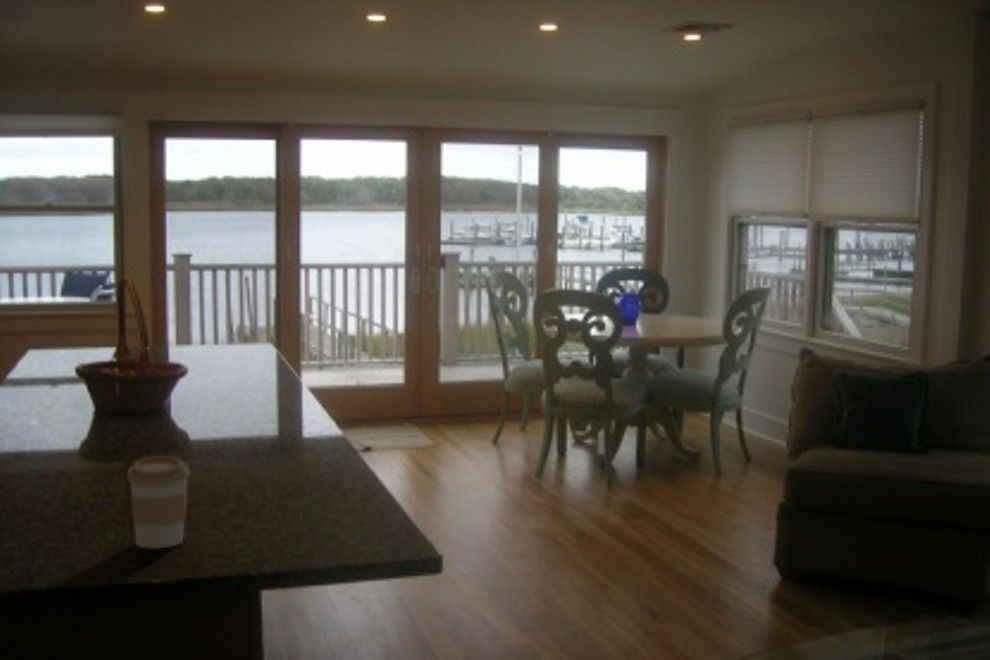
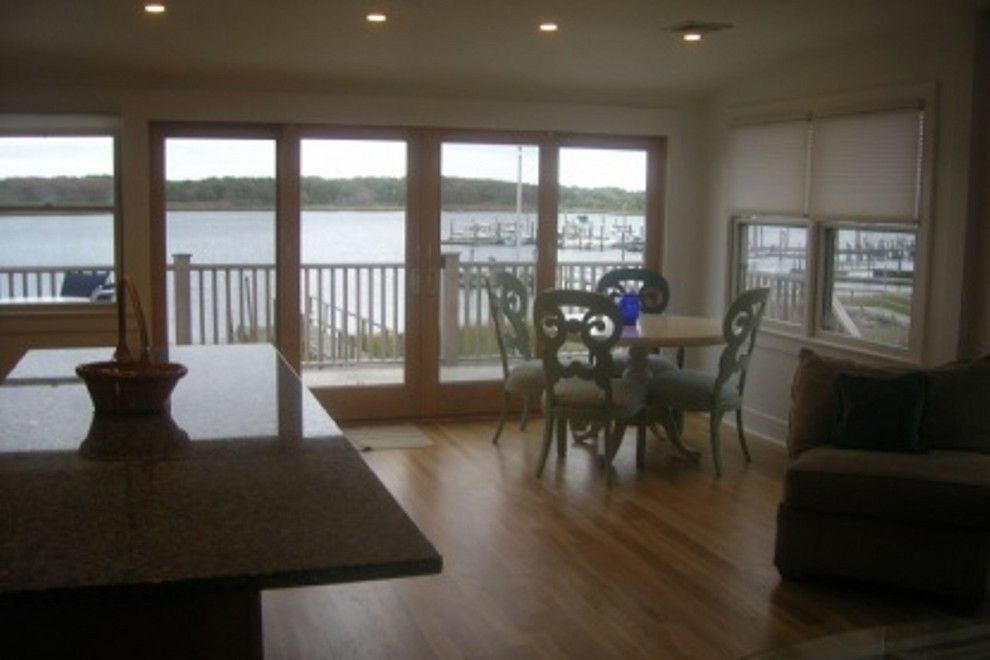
- coffee cup (158, 501)
